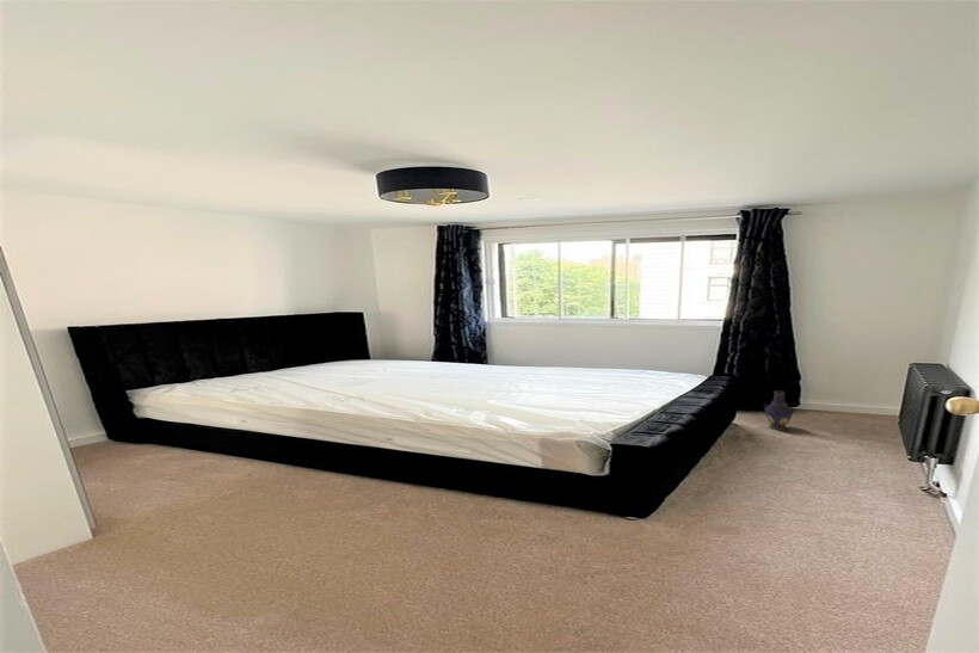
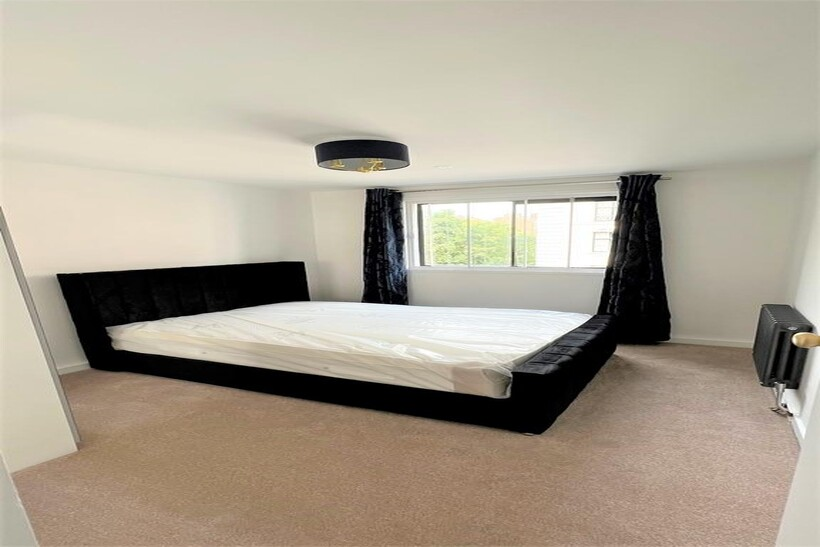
- vase (778, 409)
